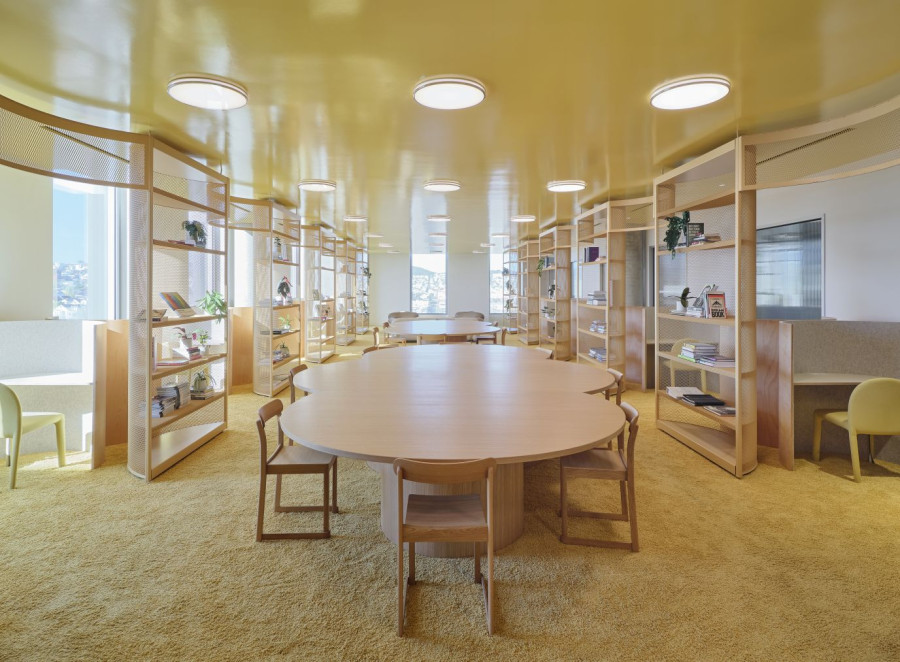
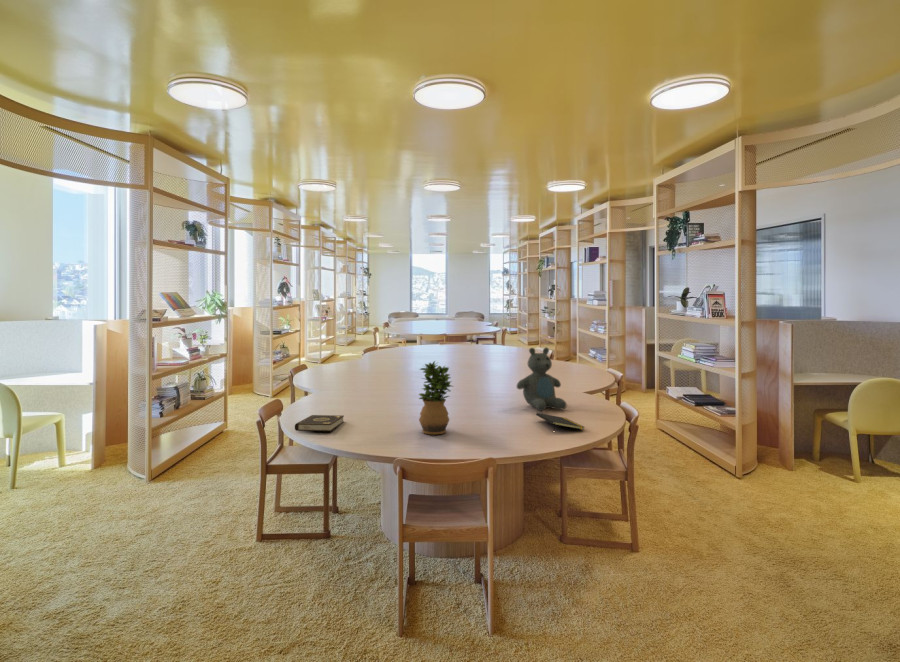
+ potted plant (438, 395)
+ notepad (559, 421)
+ teddy bear (543, 378)
+ book (320, 422)
